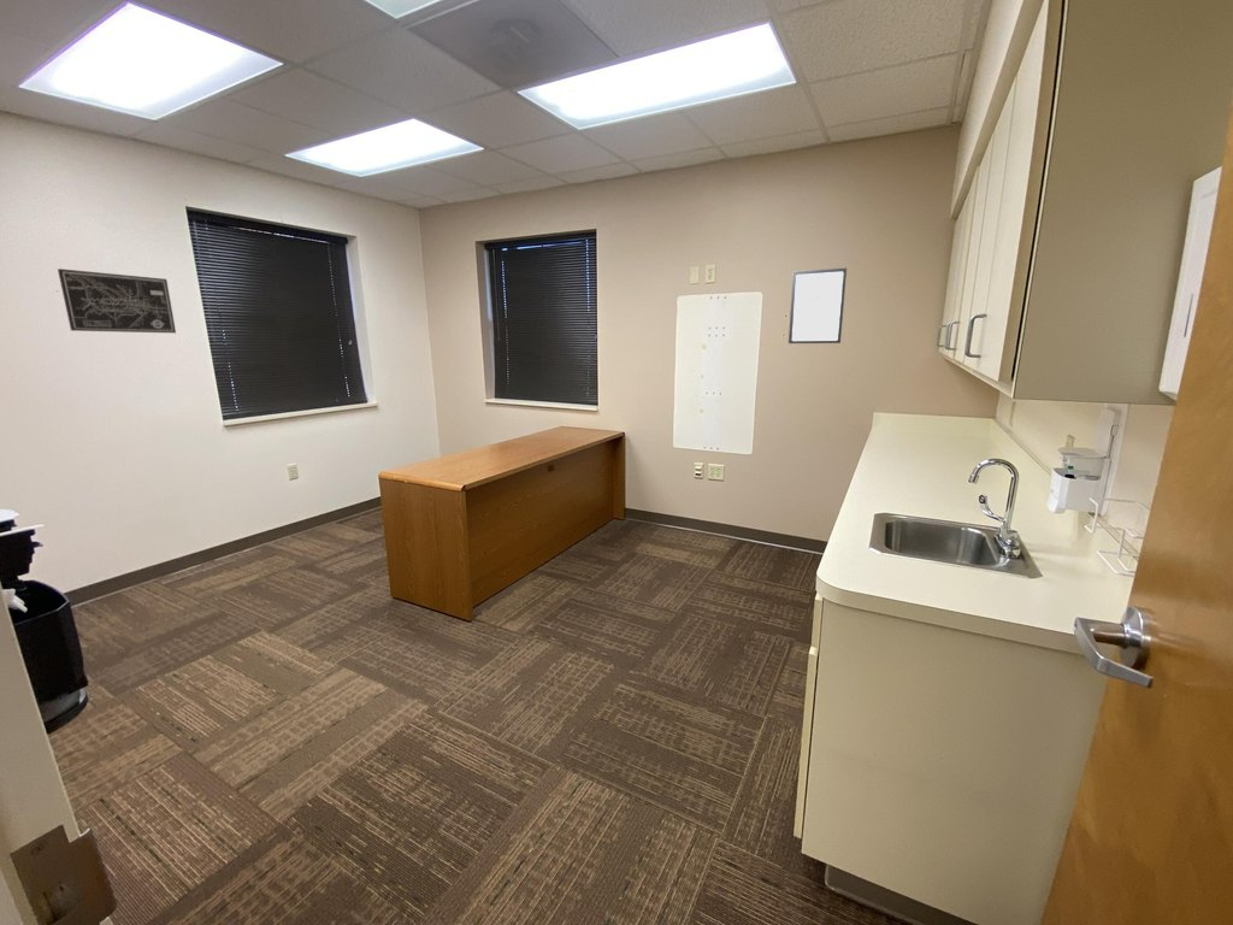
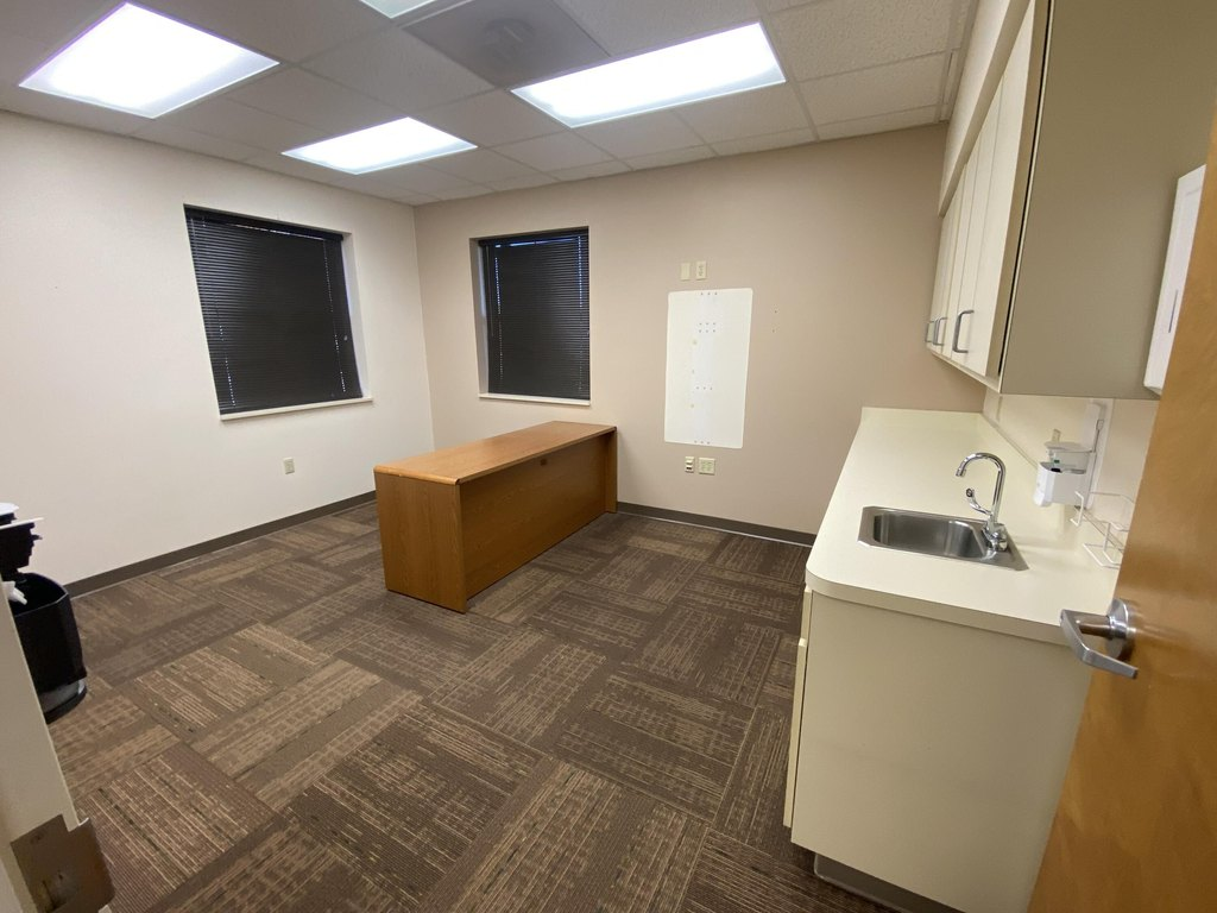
- wall art (120, 302)
- wall art (816, 307)
